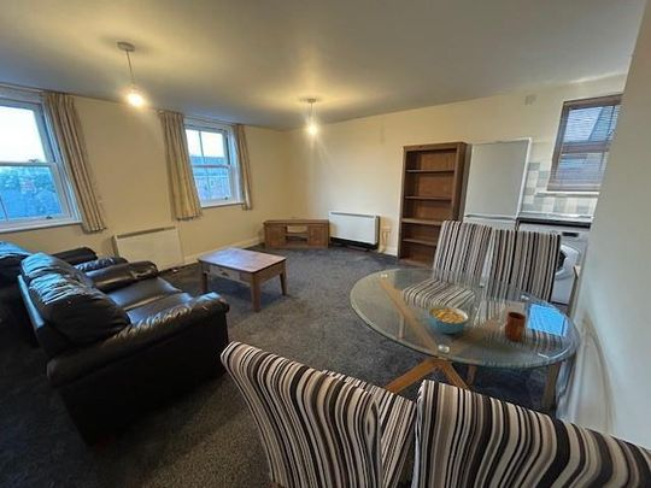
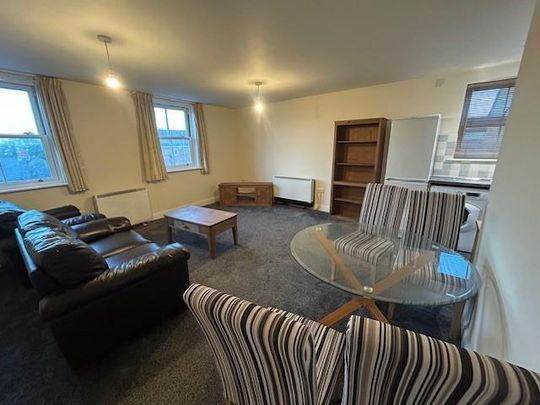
- cereal bowl (446, 322)
- mug (512, 327)
